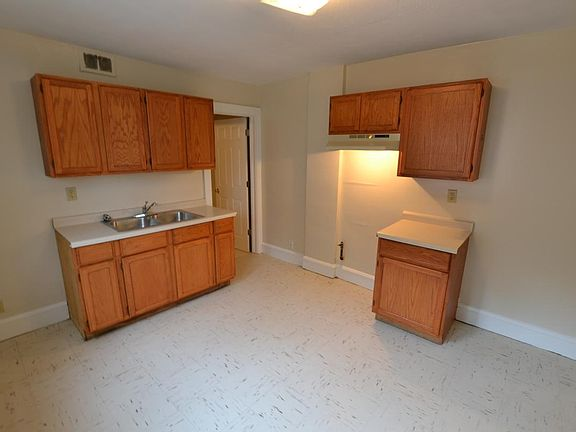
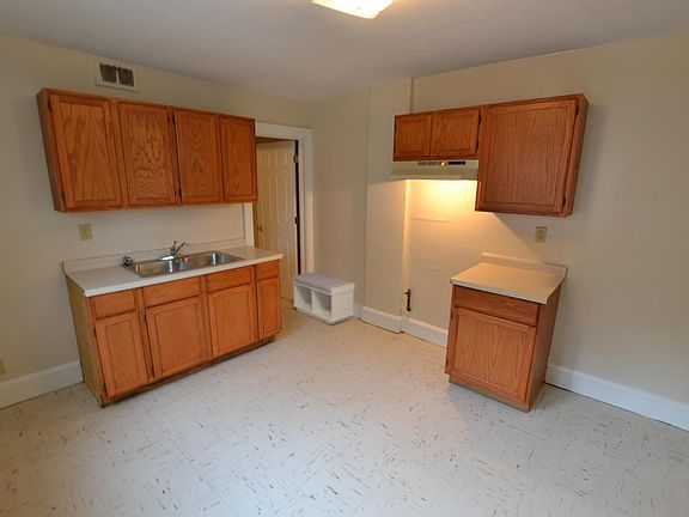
+ bench (322, 296)
